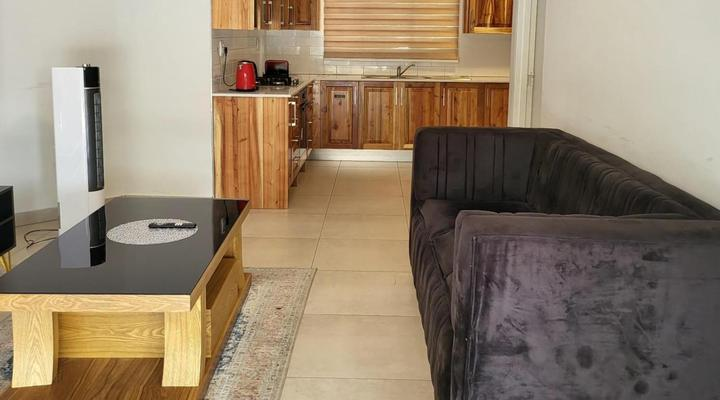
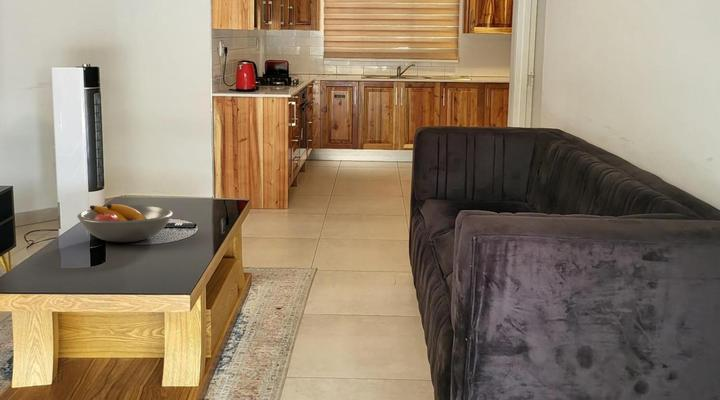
+ fruit bowl (125, 222)
